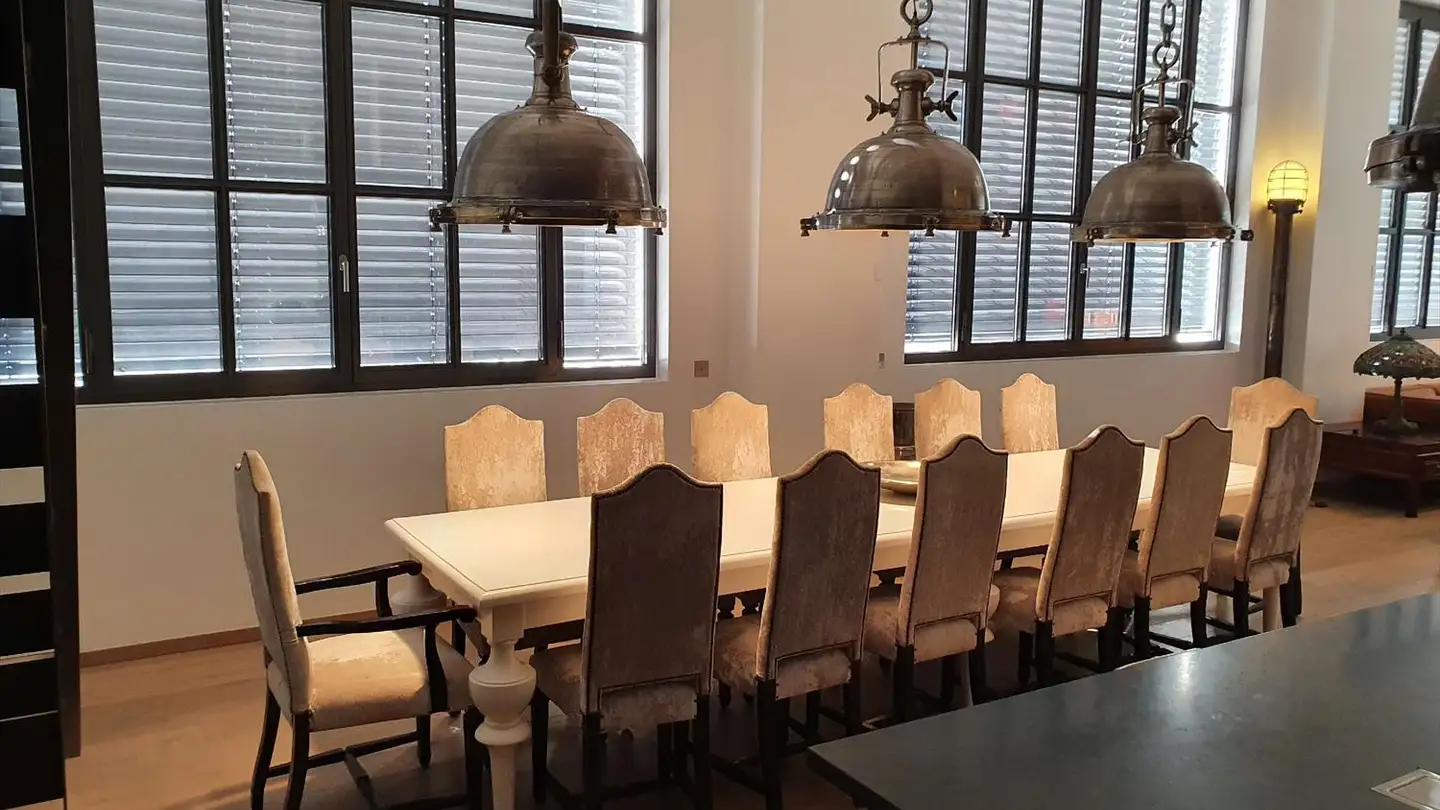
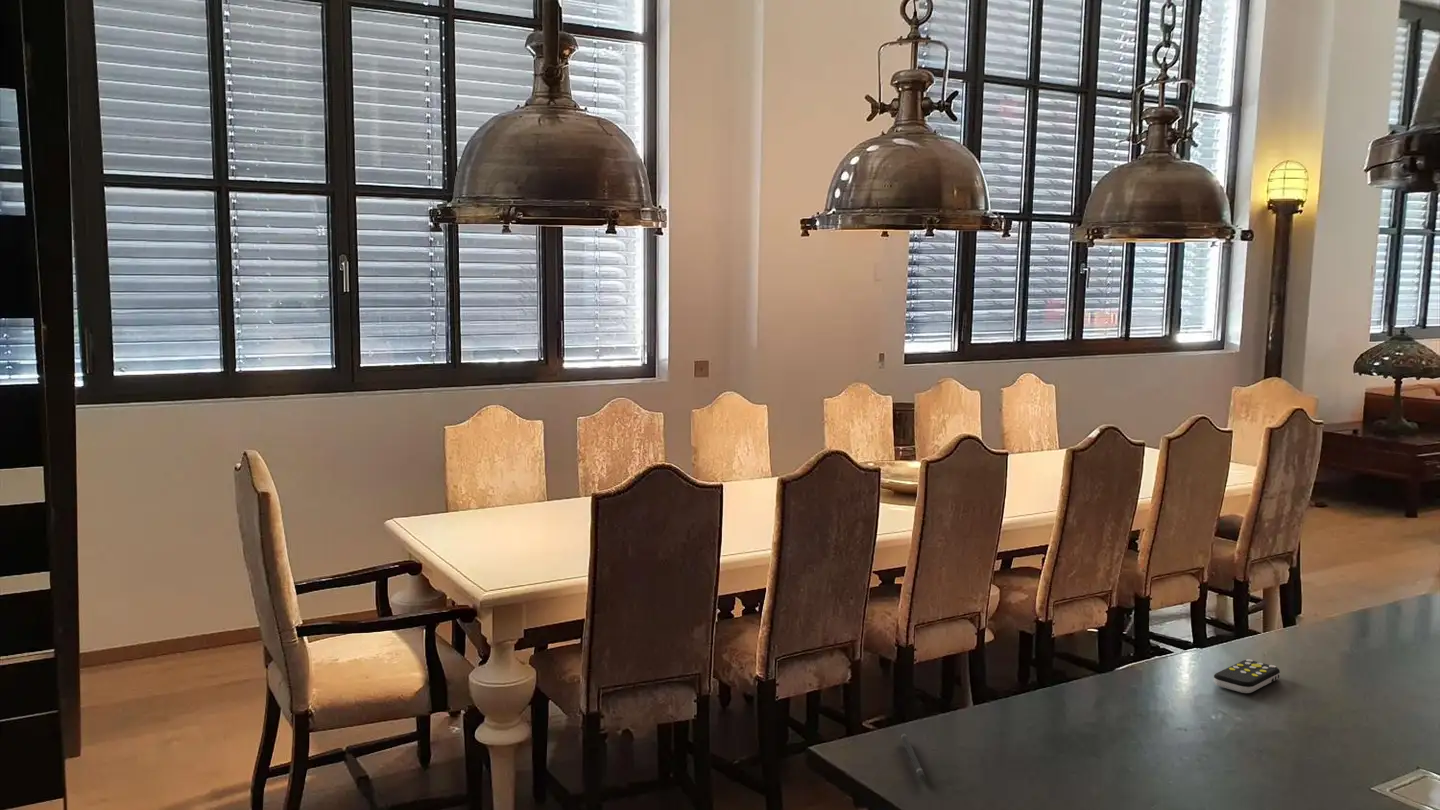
+ pen (913, 757)
+ remote control (1247, 675)
